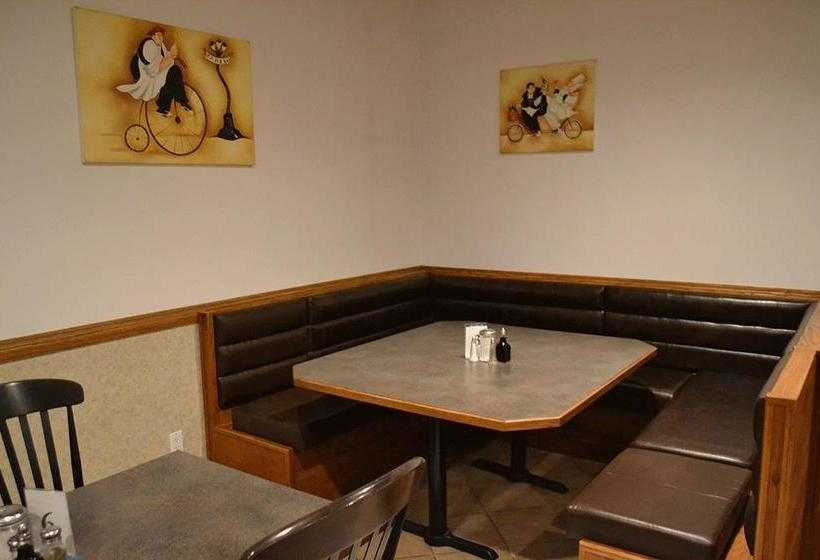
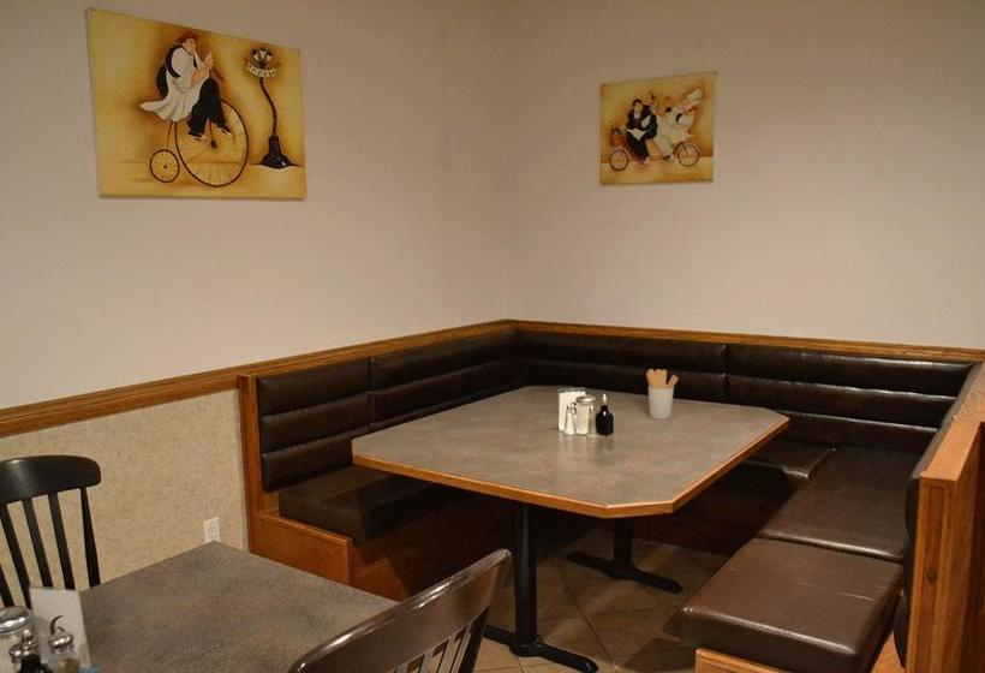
+ utensil holder (658, 392)
